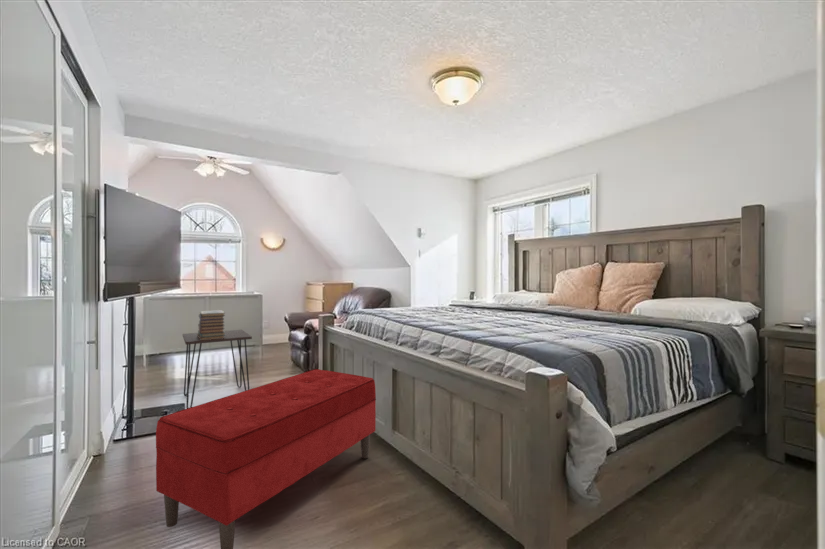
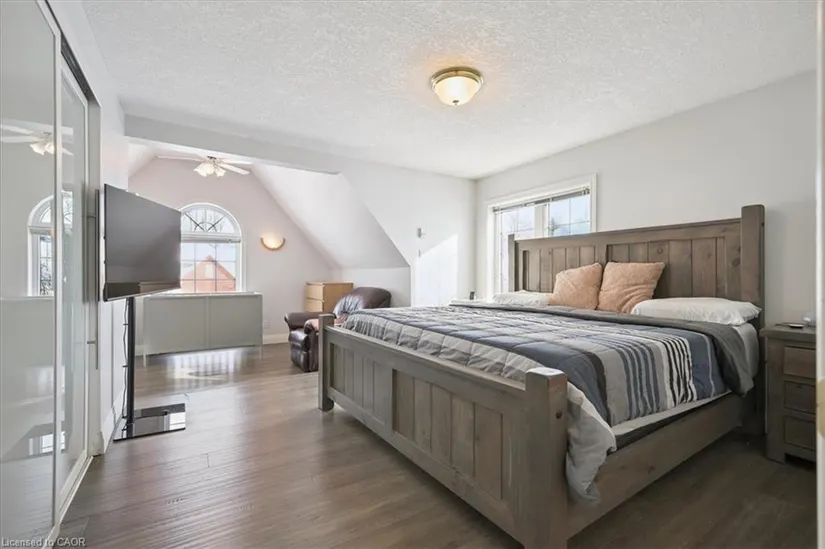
- bench (283, 439)
- desk (233, 361)
- book stack (211, 324)
